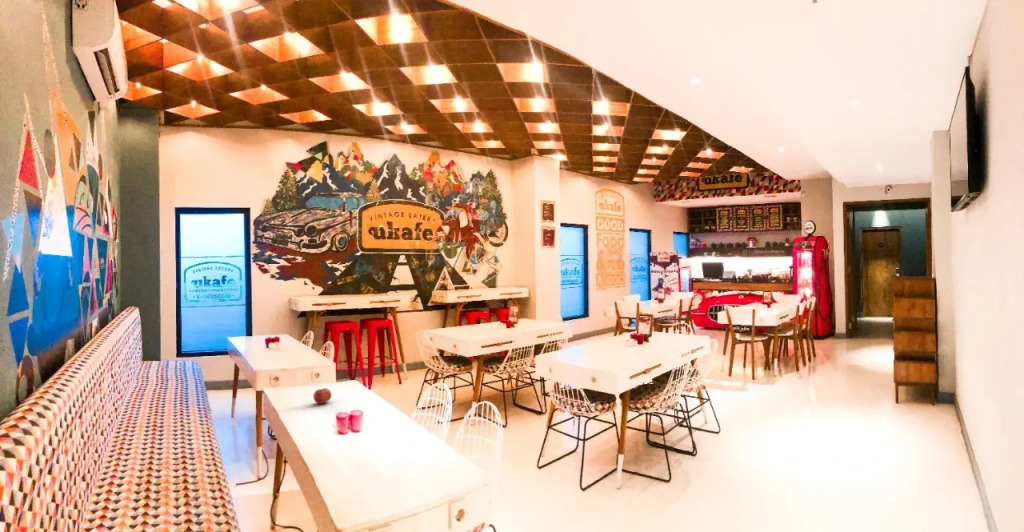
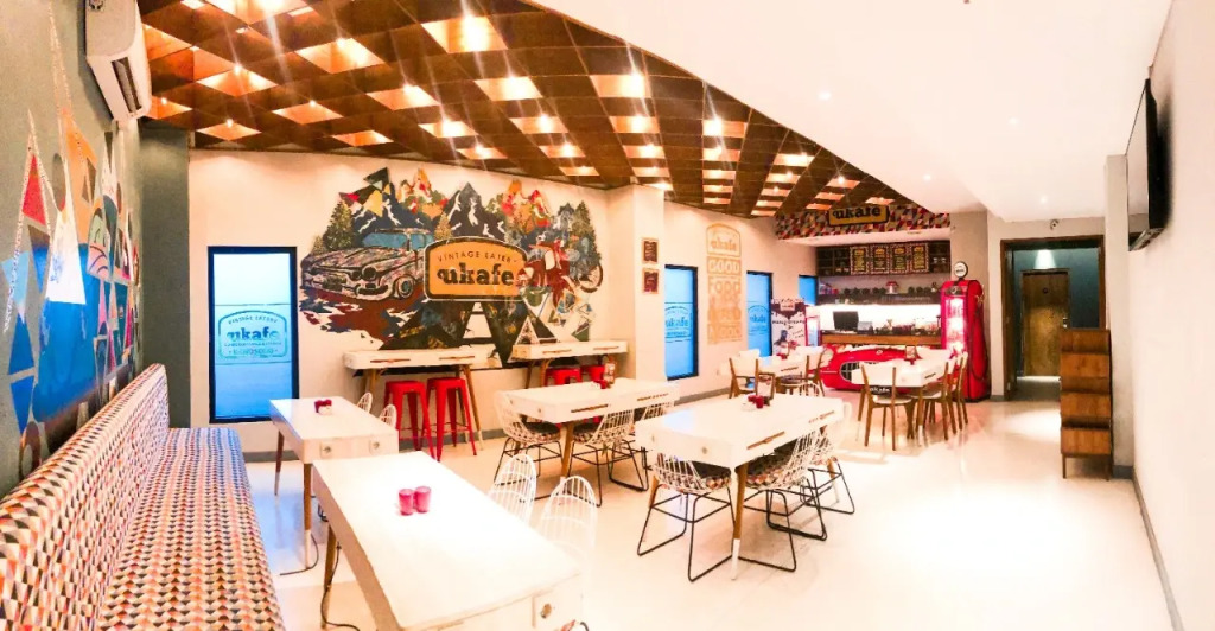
- fruit (322, 395)
